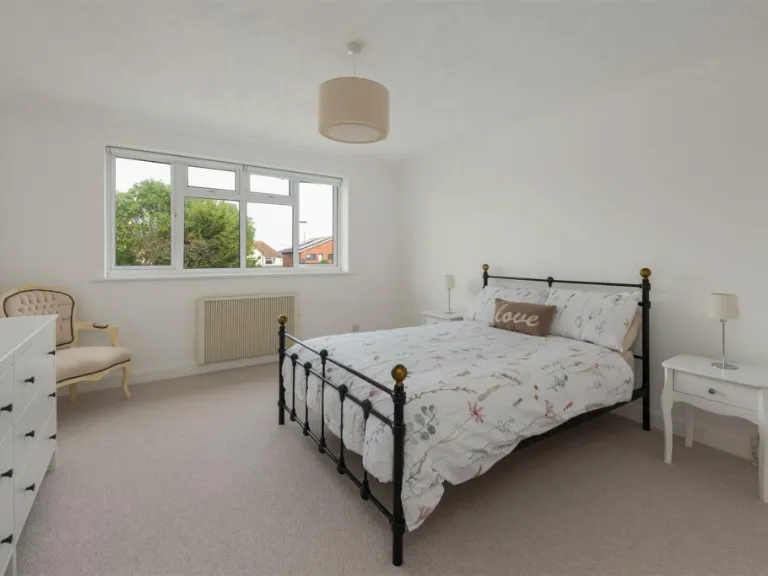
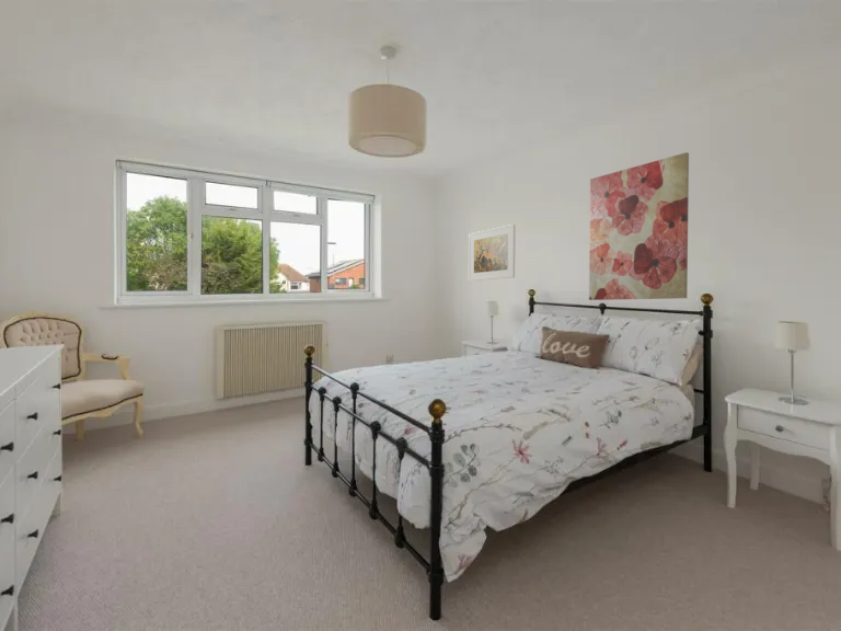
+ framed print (489, 254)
+ wall art (634, 233)
